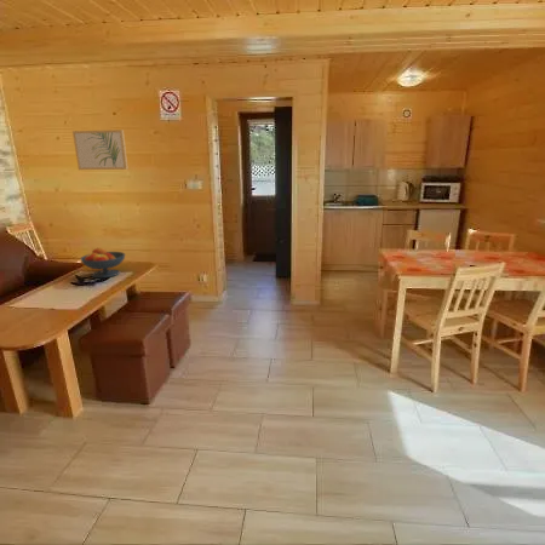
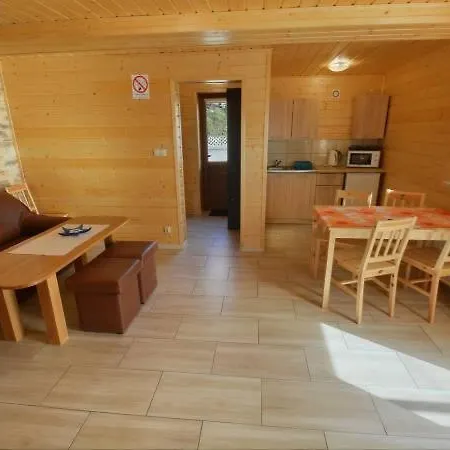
- wall art (101, 150)
- fruit bowl (103, 262)
